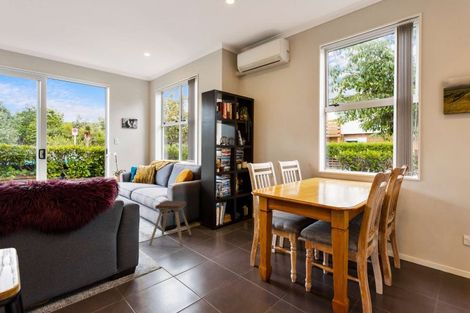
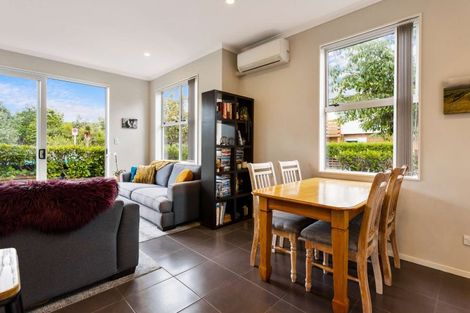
- music stool (176, 221)
